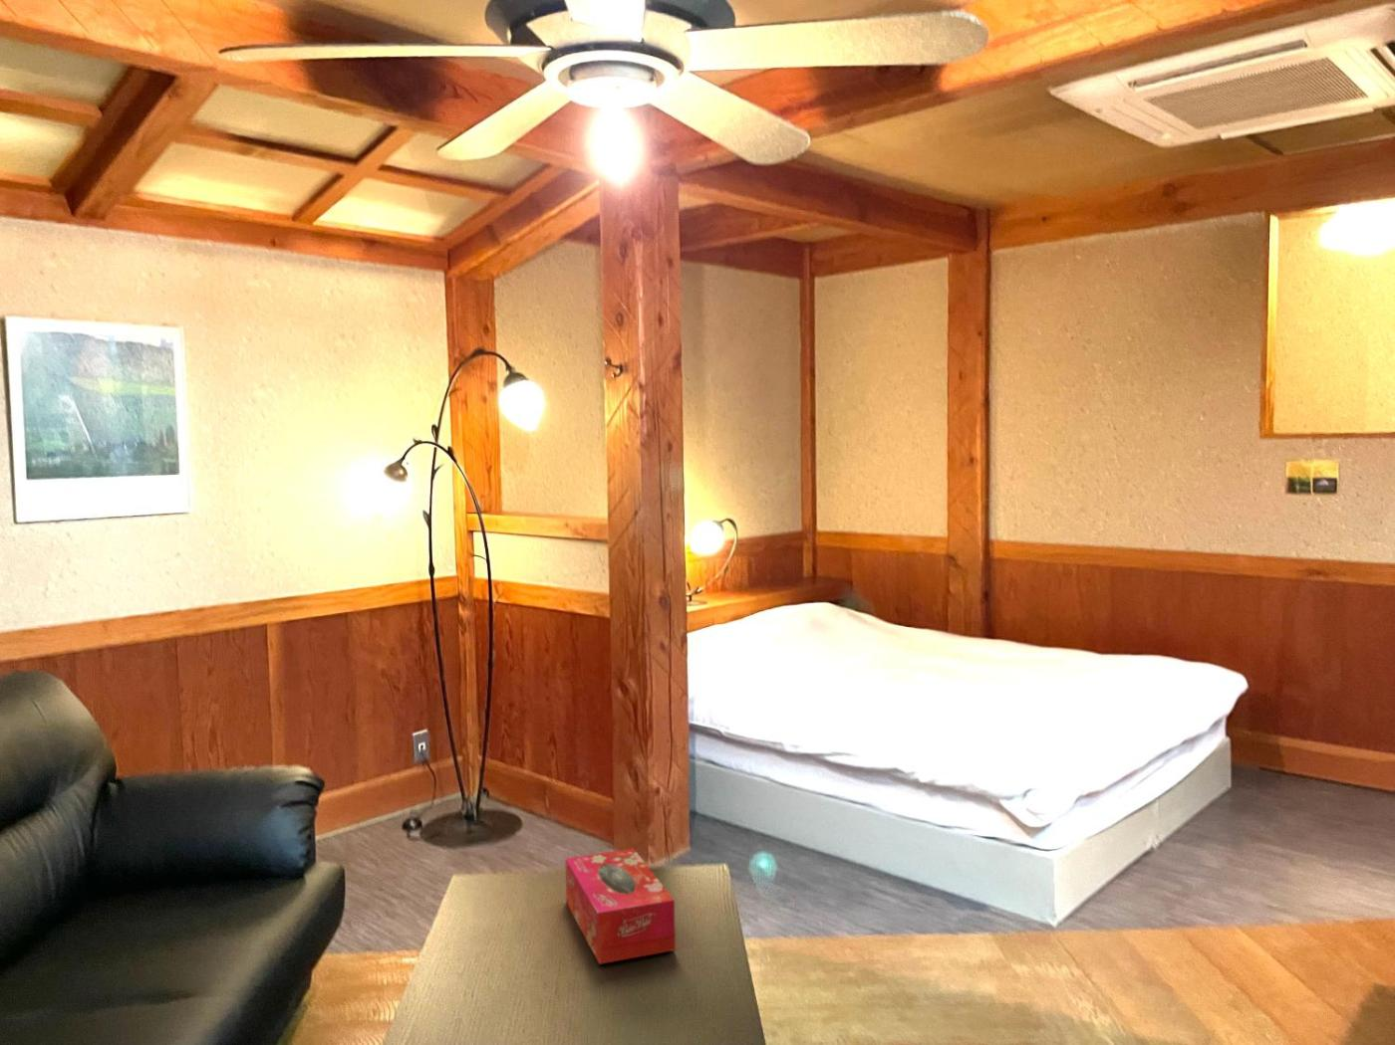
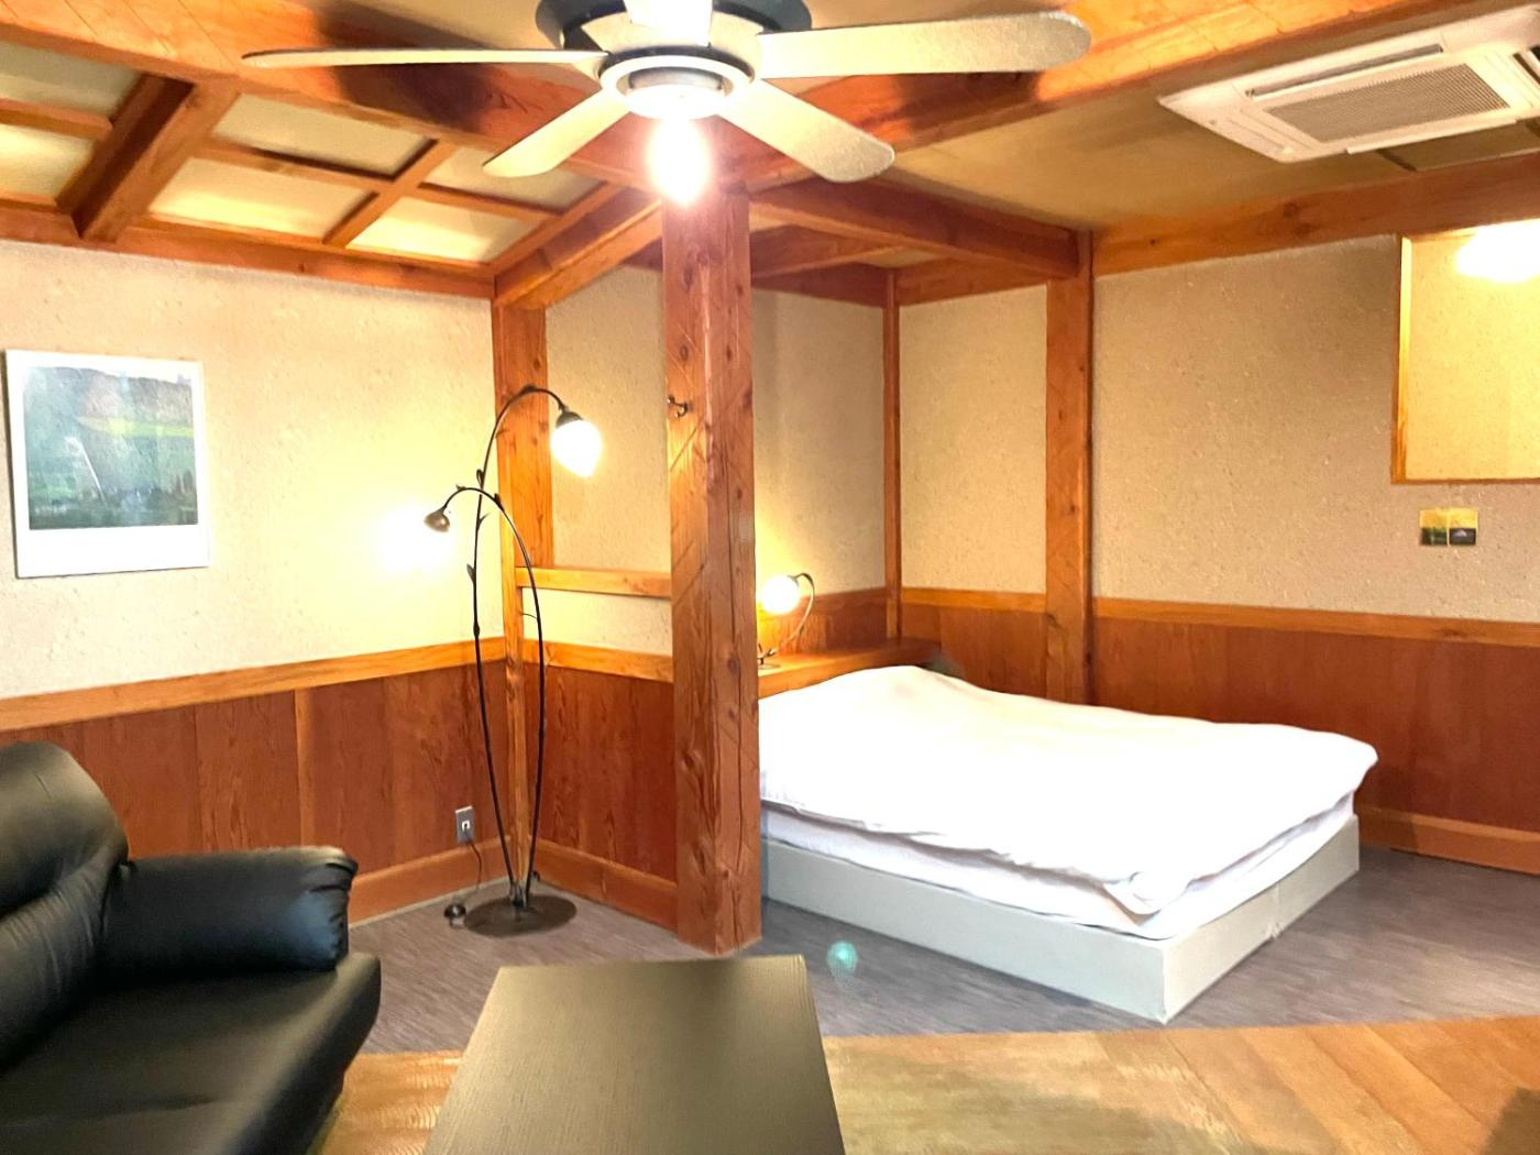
- tissue box (617, 901)
